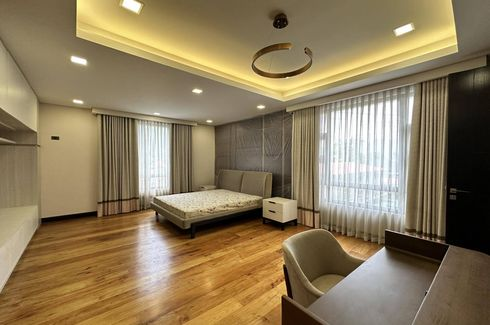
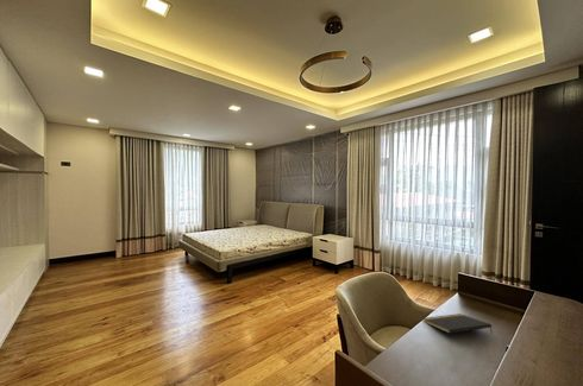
+ notepad (455, 322)
